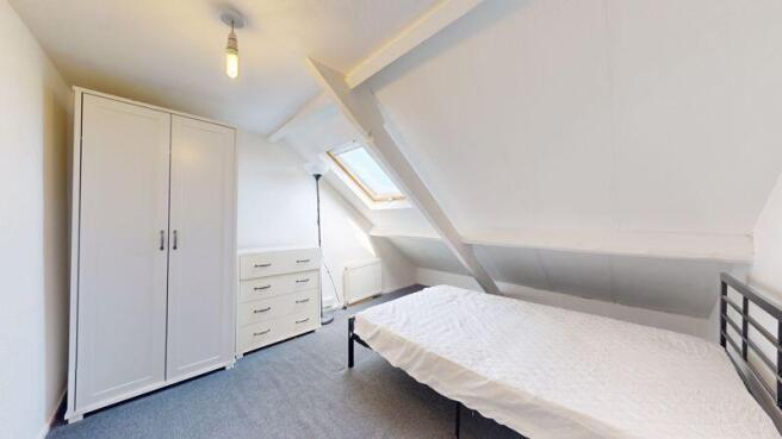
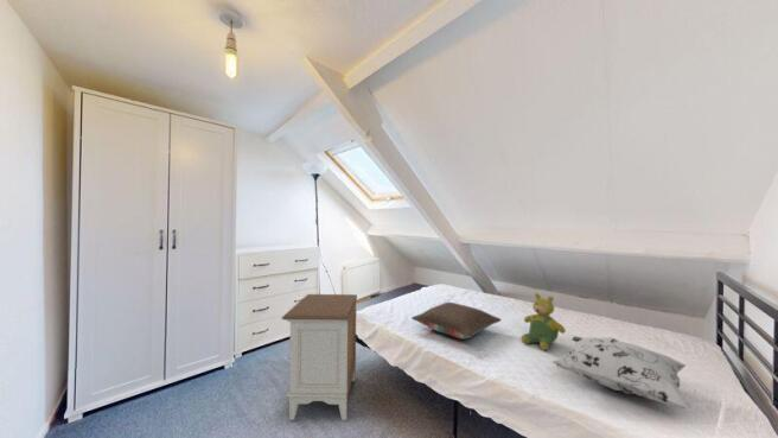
+ pillow (455, 318)
+ decorative pillow (618, 363)
+ nightstand (323, 350)
+ teddy bear (540, 319)
